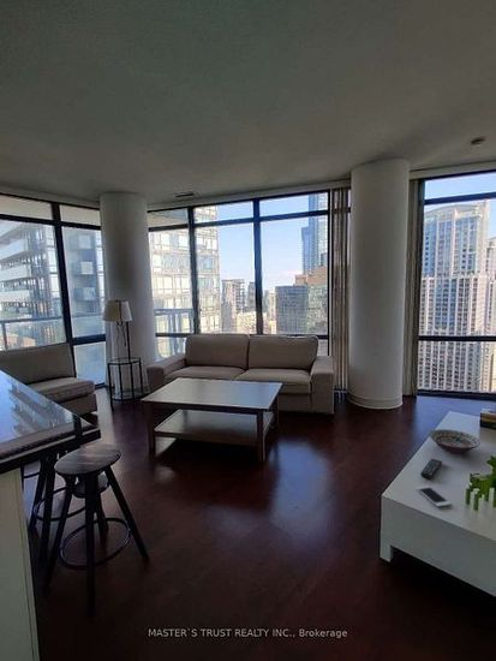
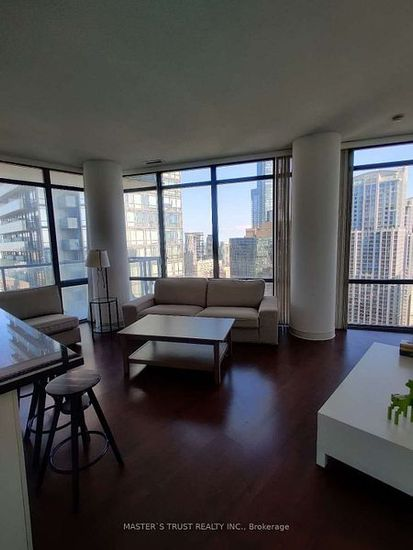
- remote control (431, 468)
- cell phone (432, 495)
- decorative bowl (453, 442)
